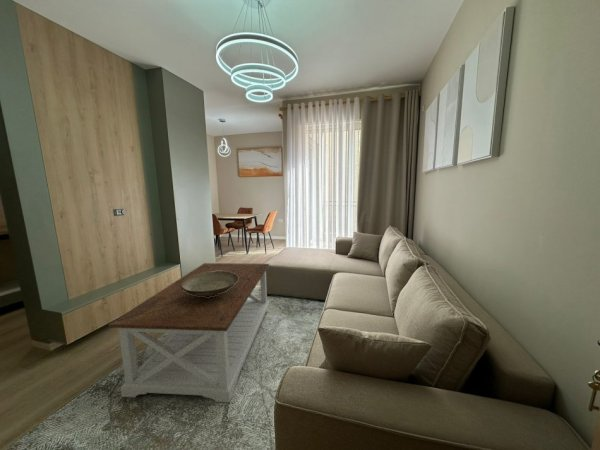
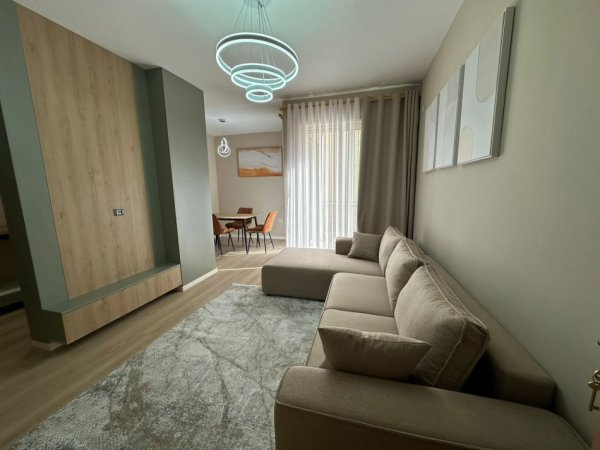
- decorative bowl (210, 286)
- coffee table (213, 313)
